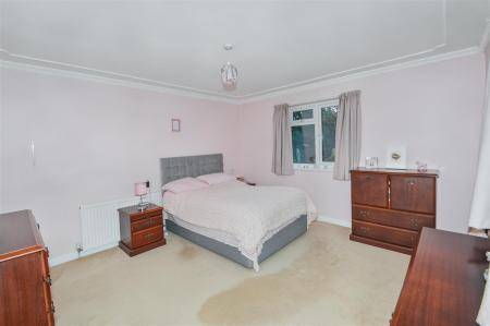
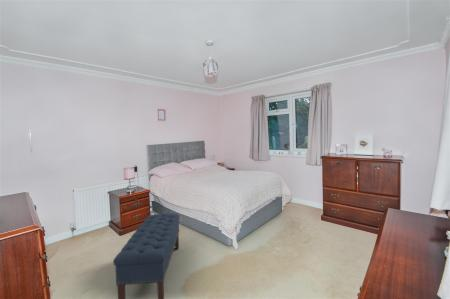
+ bench (154, 251)
